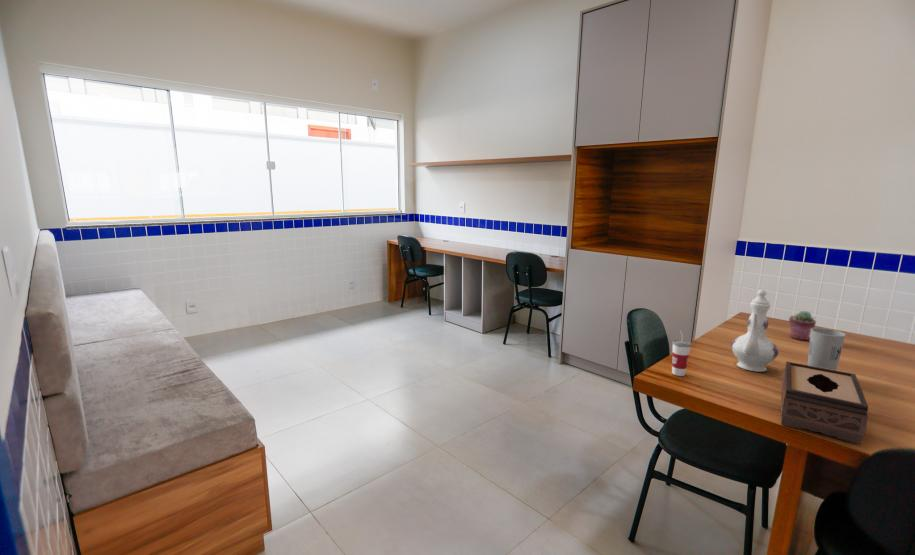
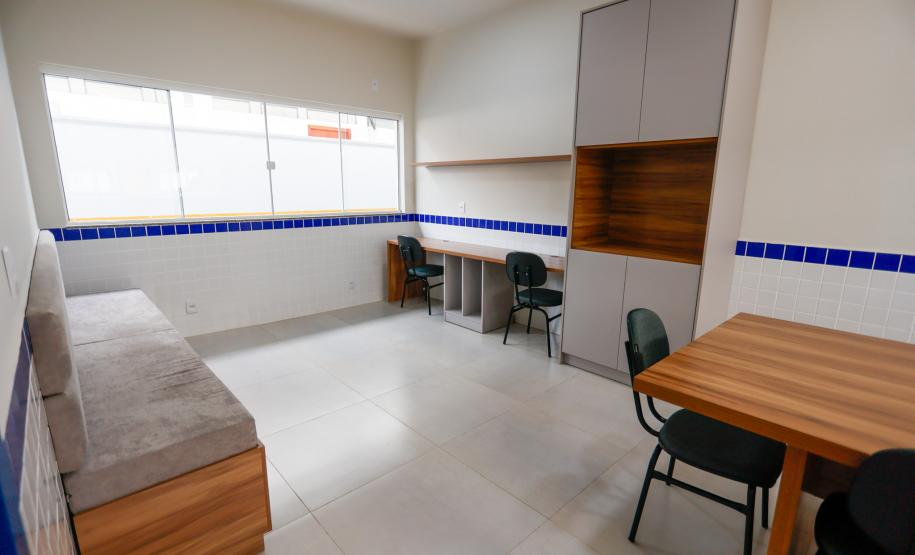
- tissue box (819, 398)
- cup (824, 353)
- potted succulent (801, 324)
- chinaware (756, 330)
- cup (680, 352)
